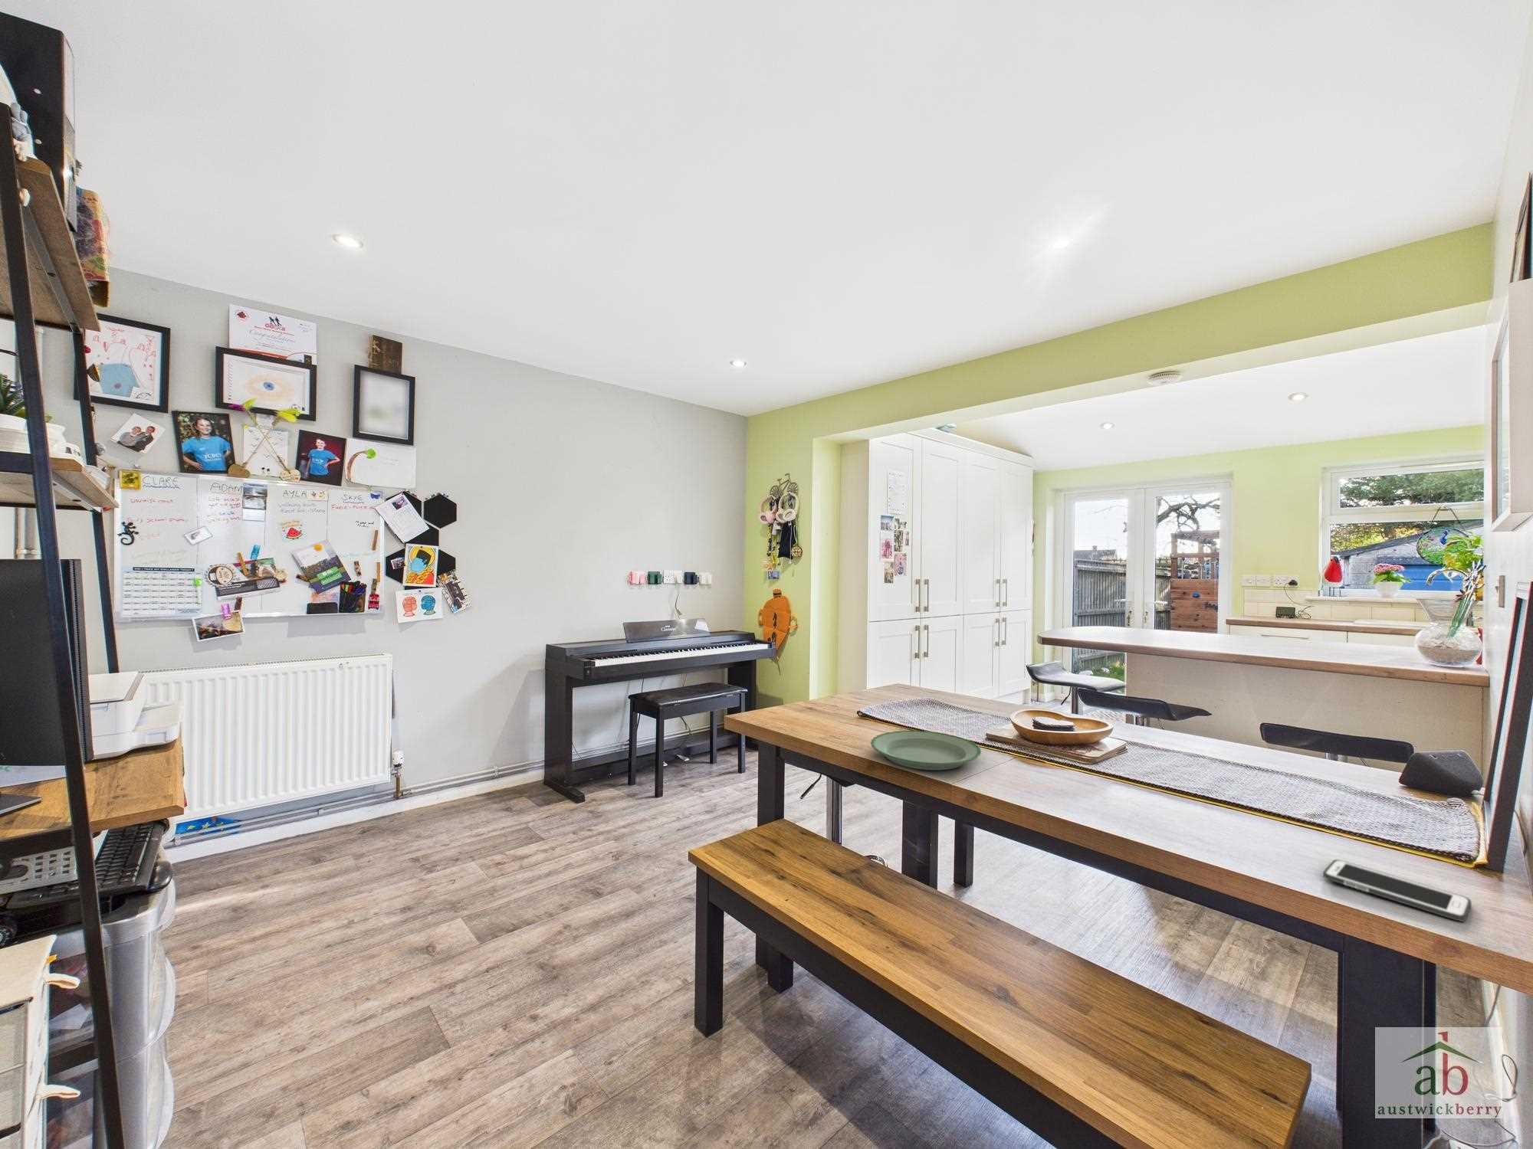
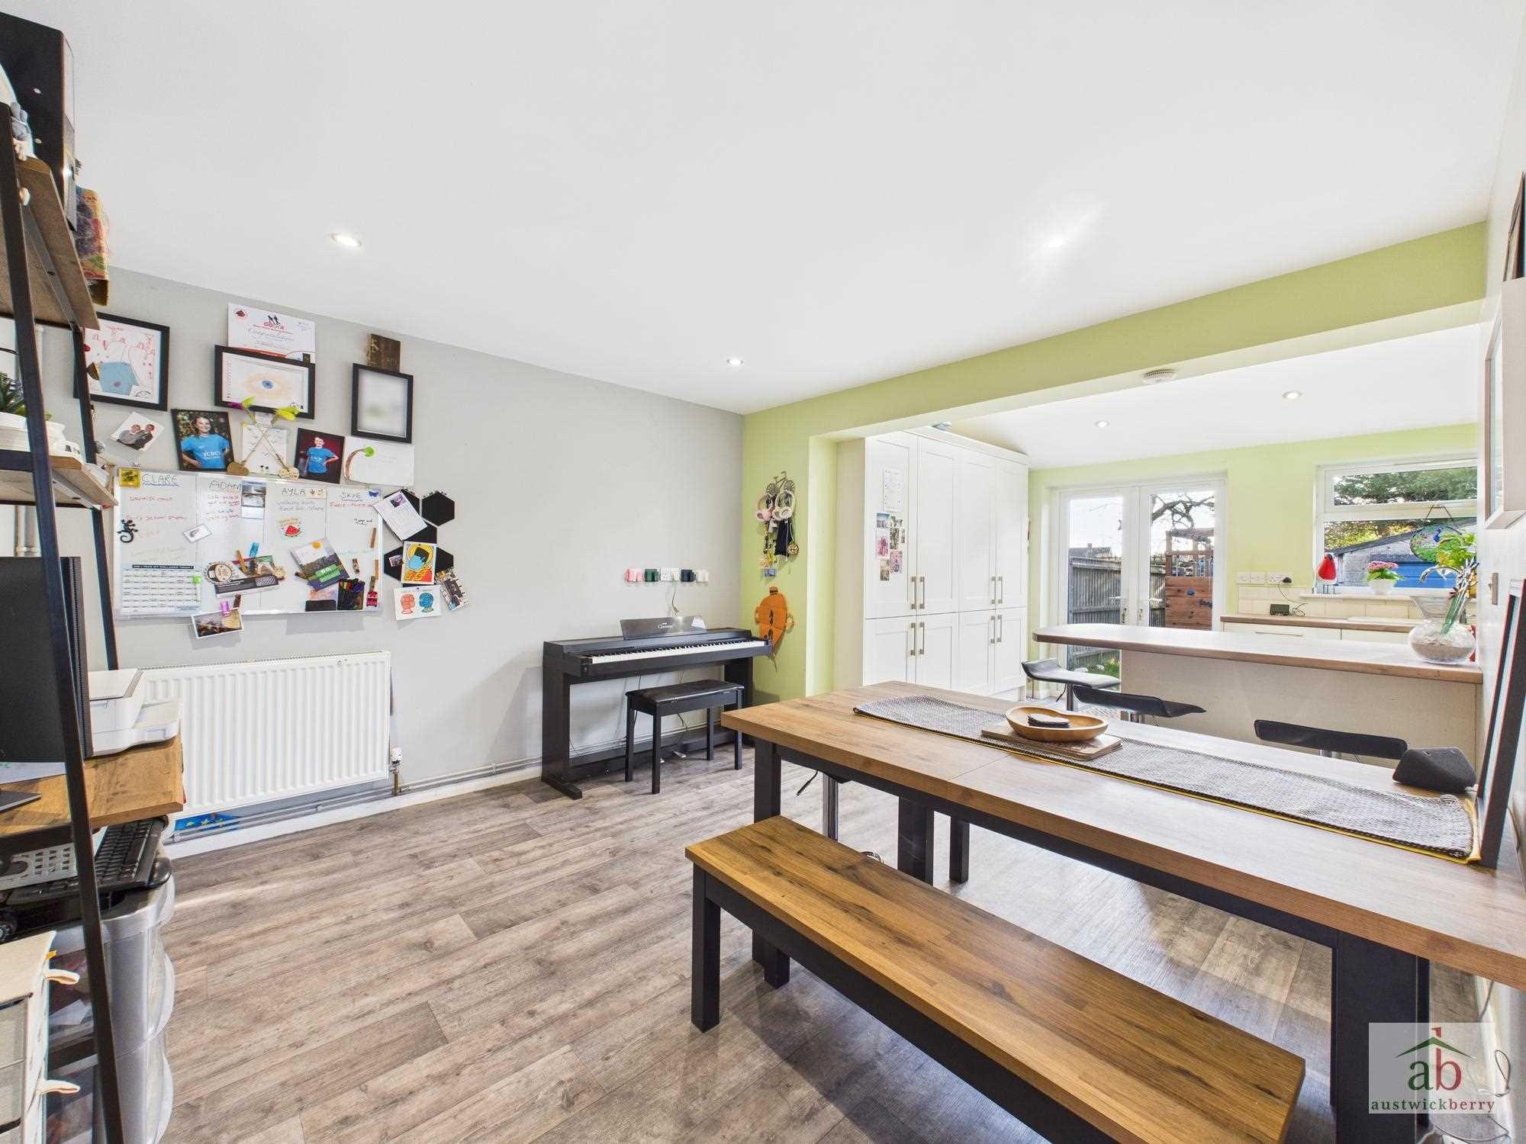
- cell phone (1393, 888)
- plate (925, 752)
